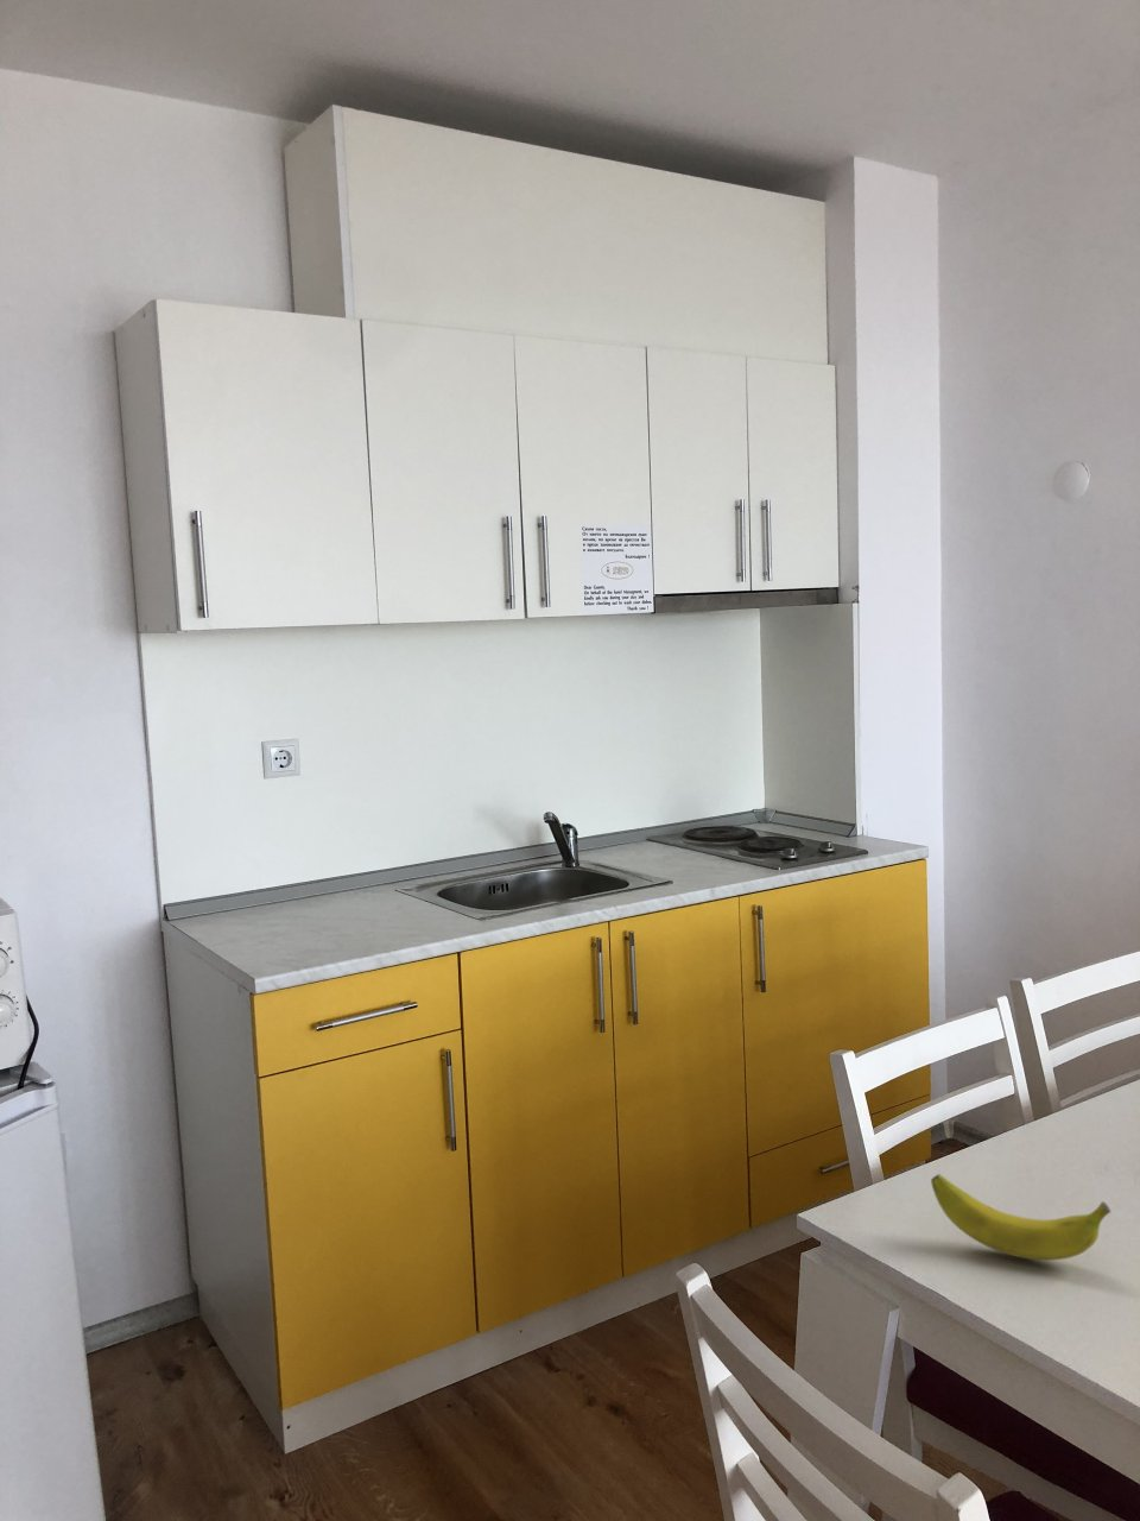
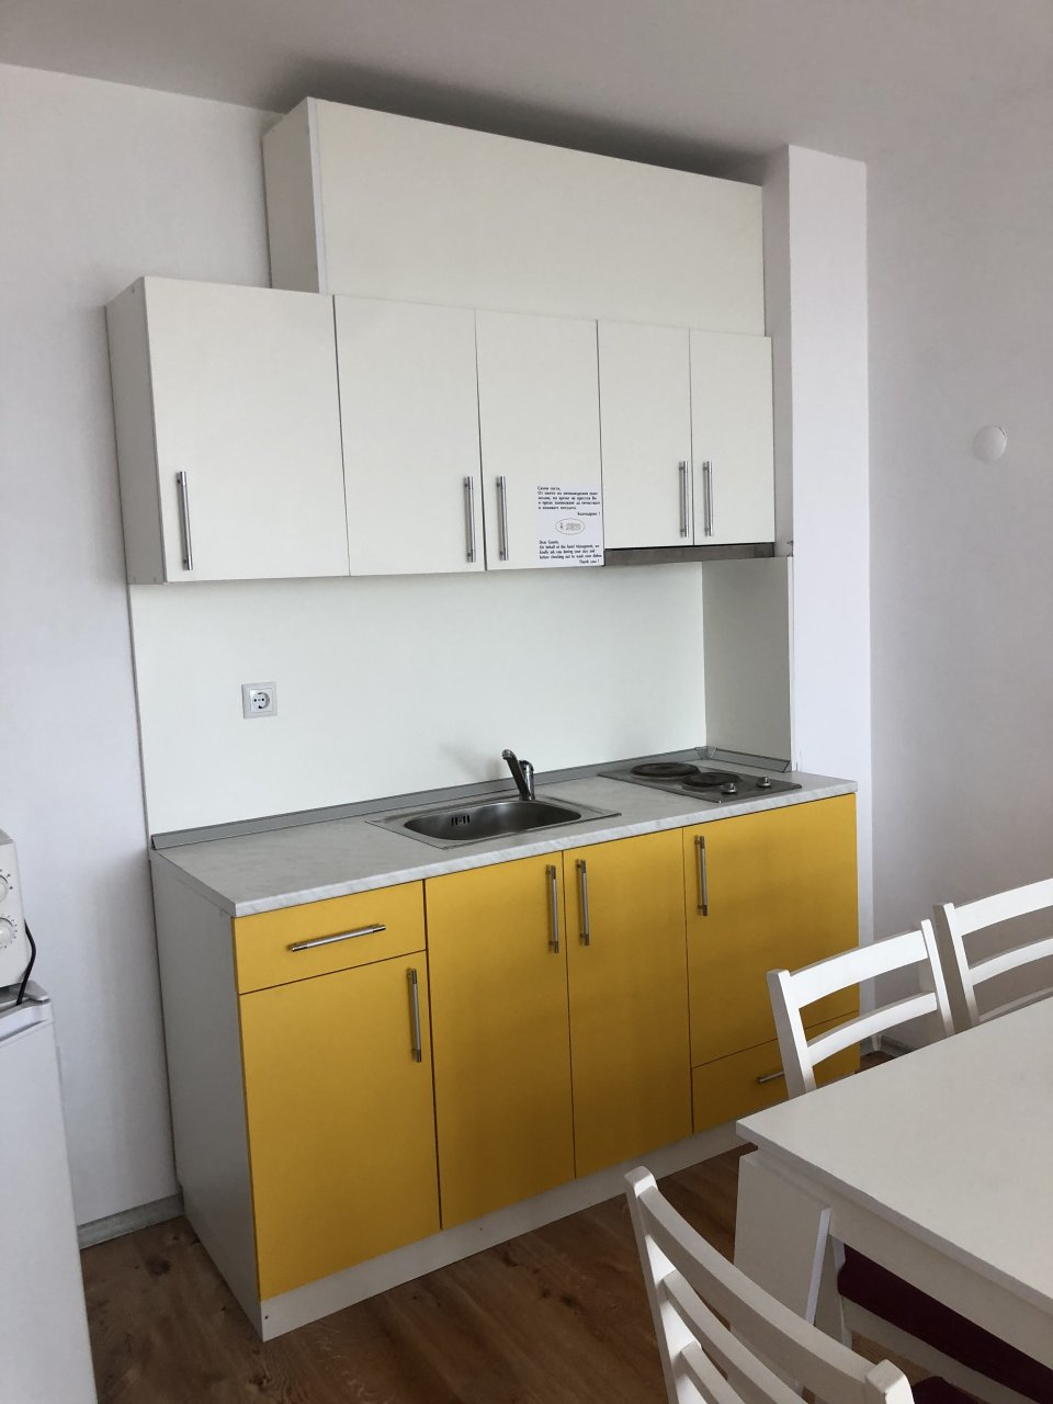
- banana (1018, 1220)
